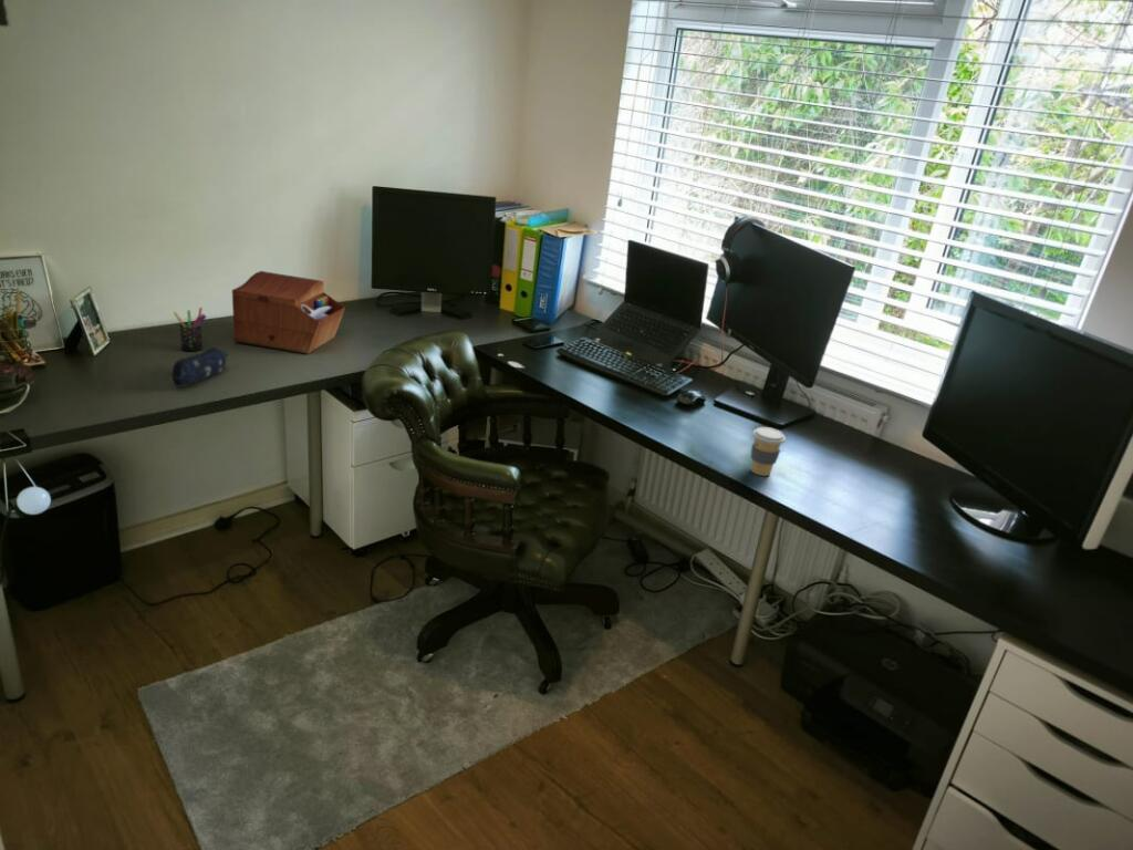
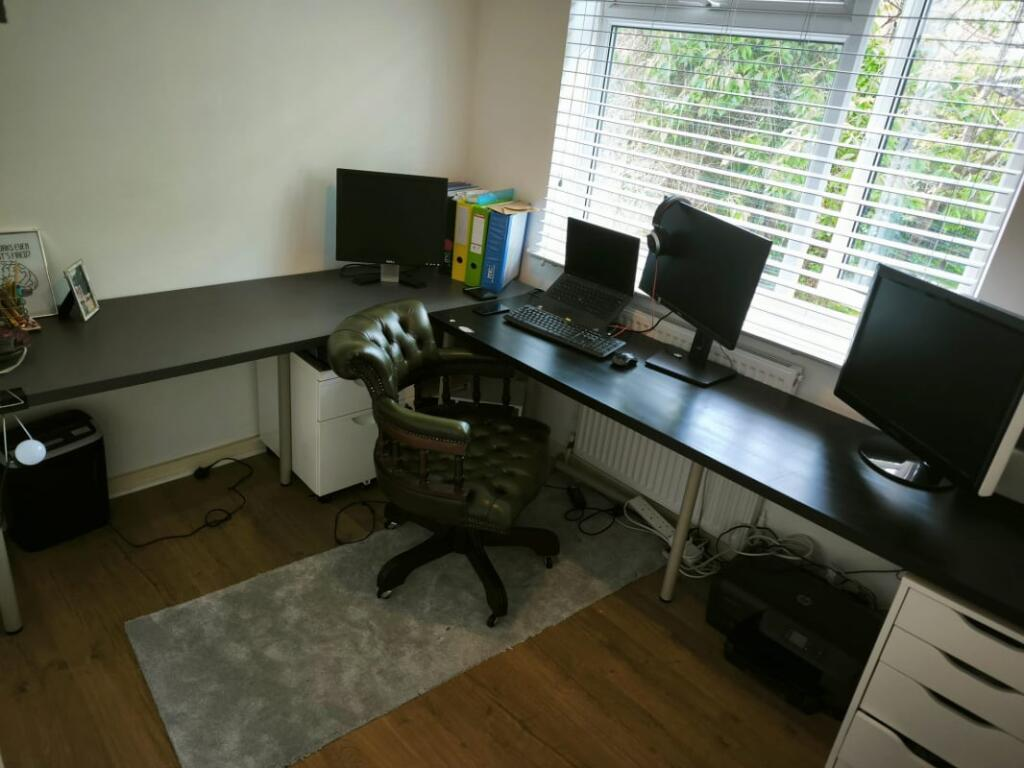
- pen holder (191, 326)
- sewing box (290, 311)
- coffee cup (765, 452)
- pencil case (199, 366)
